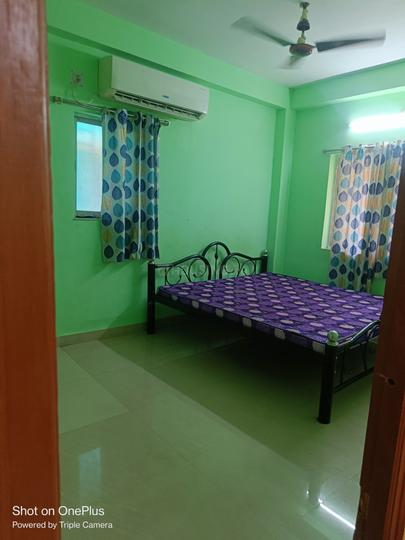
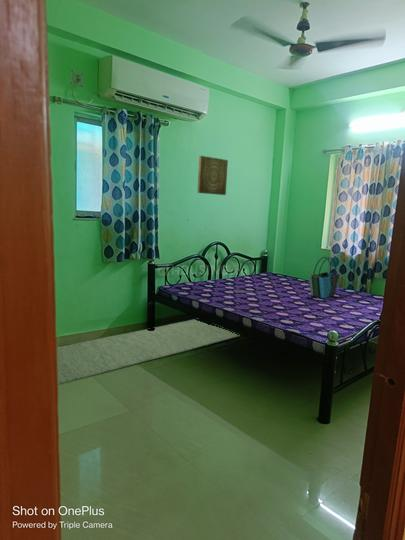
+ rug (129, 347)
+ wall art (212, 176)
+ tote bag (324, 276)
